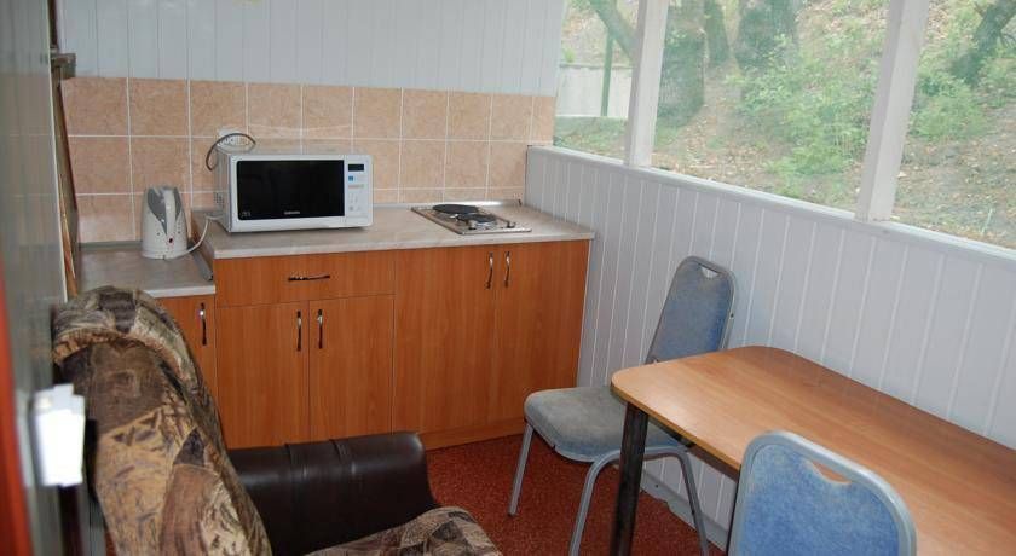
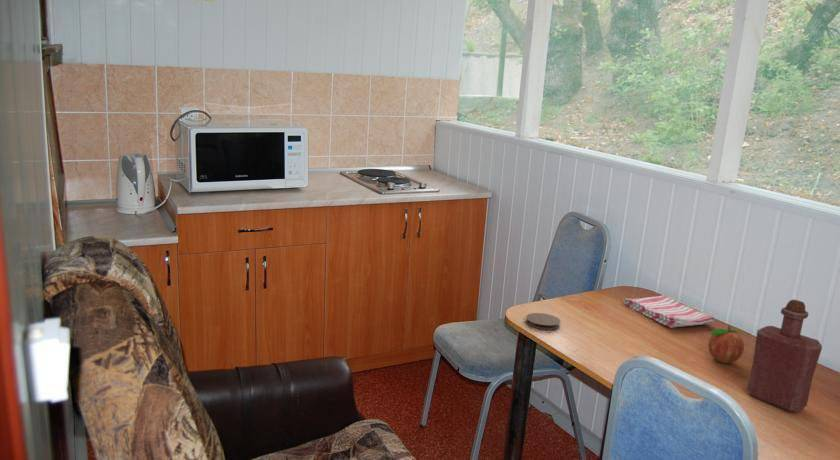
+ fruit (725, 343)
+ dish towel (667, 309)
+ bottle (785, 352)
+ coaster (543, 321)
